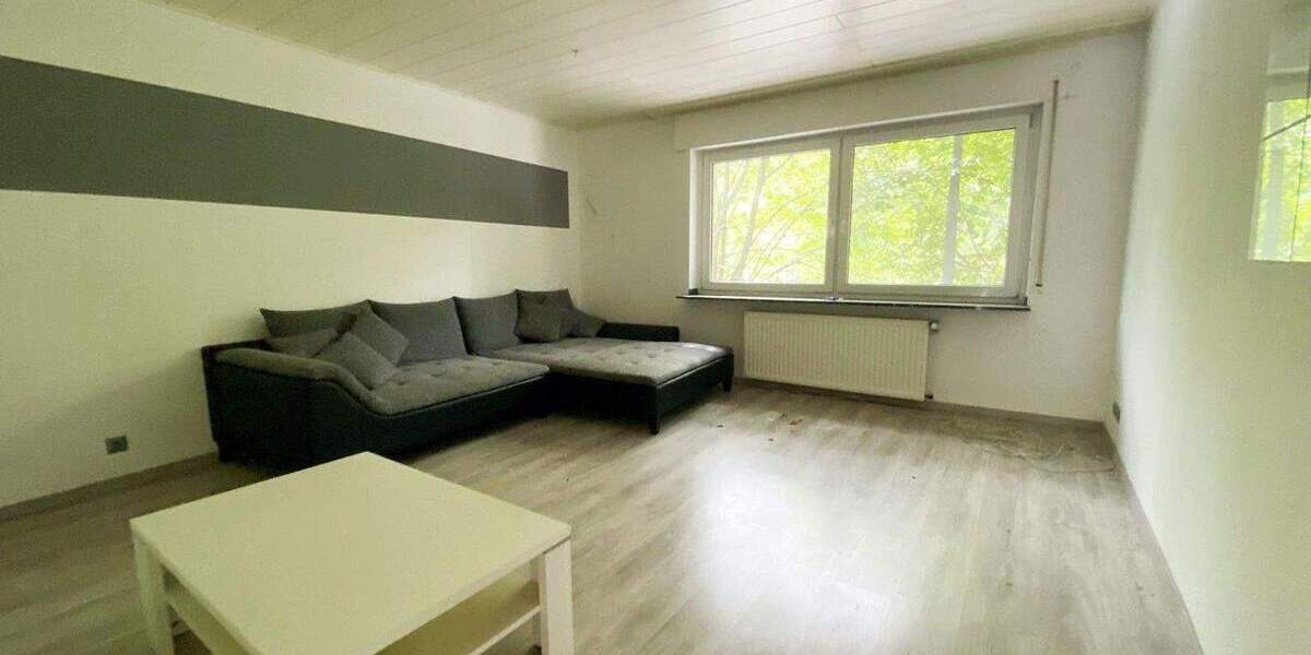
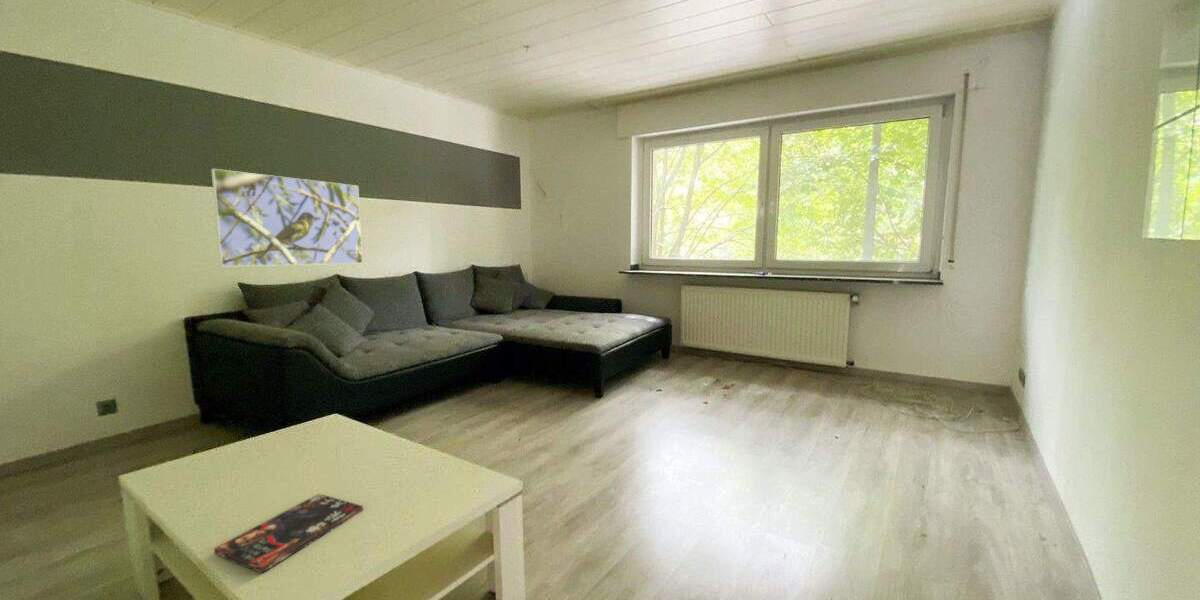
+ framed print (296, 222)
+ book (294, 528)
